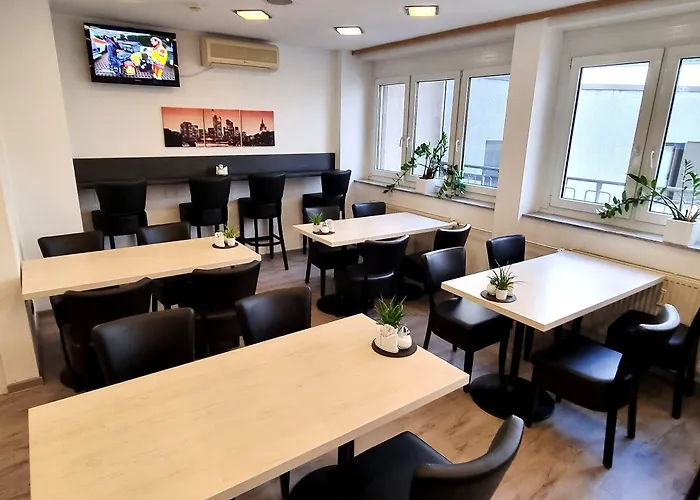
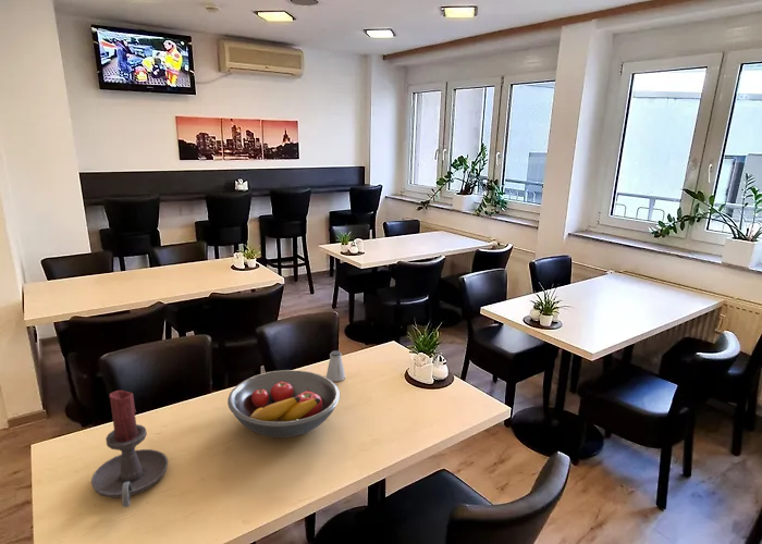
+ fruit bowl (284, 404)
+ saltshaker (335, 364)
+ candle holder (125, 441)
